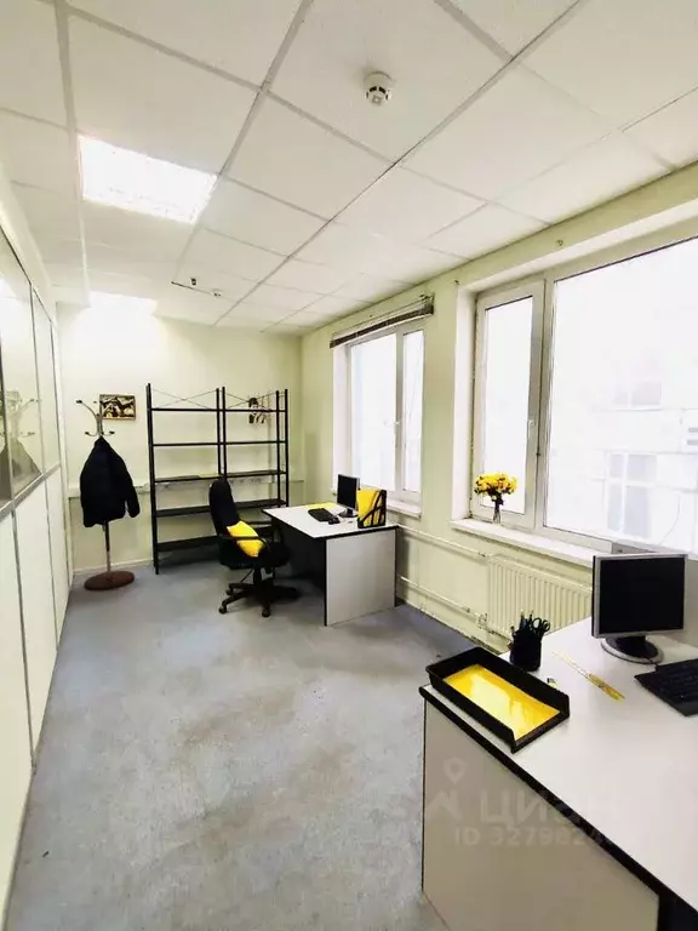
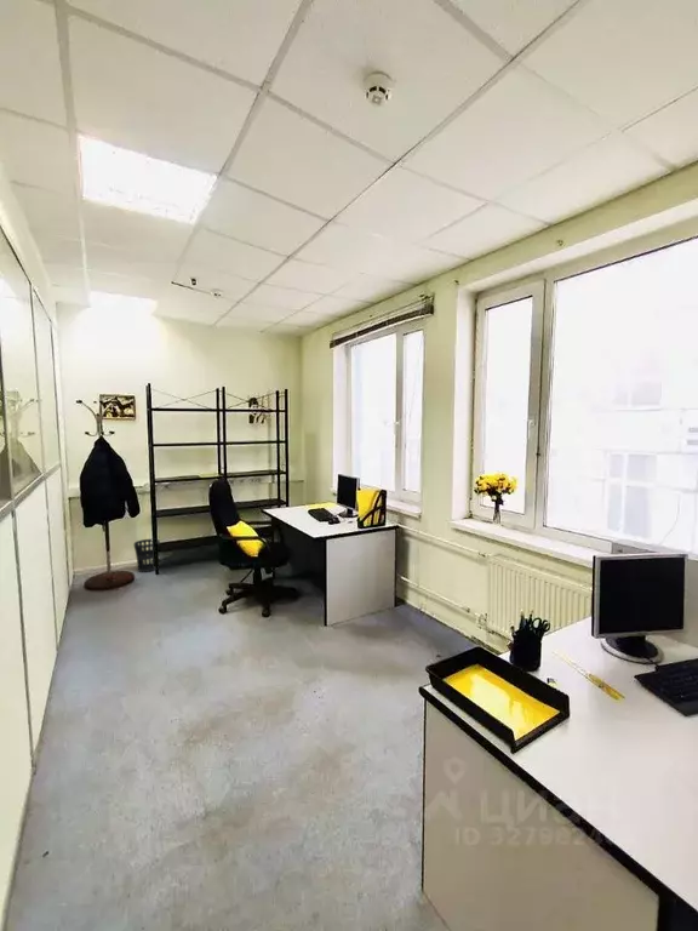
+ wastebasket (147, 555)
